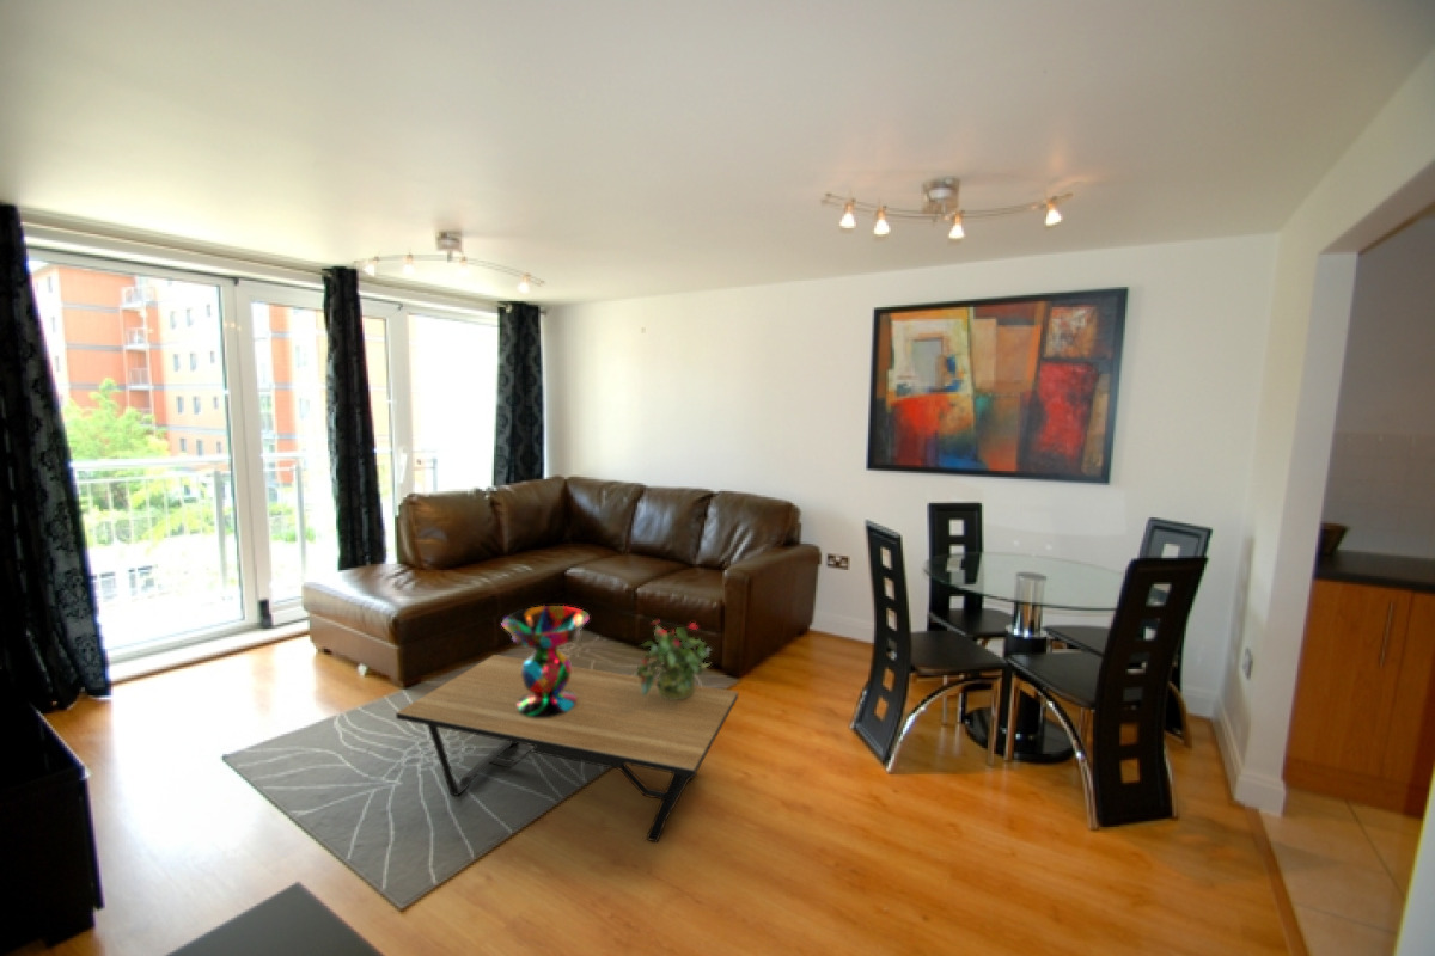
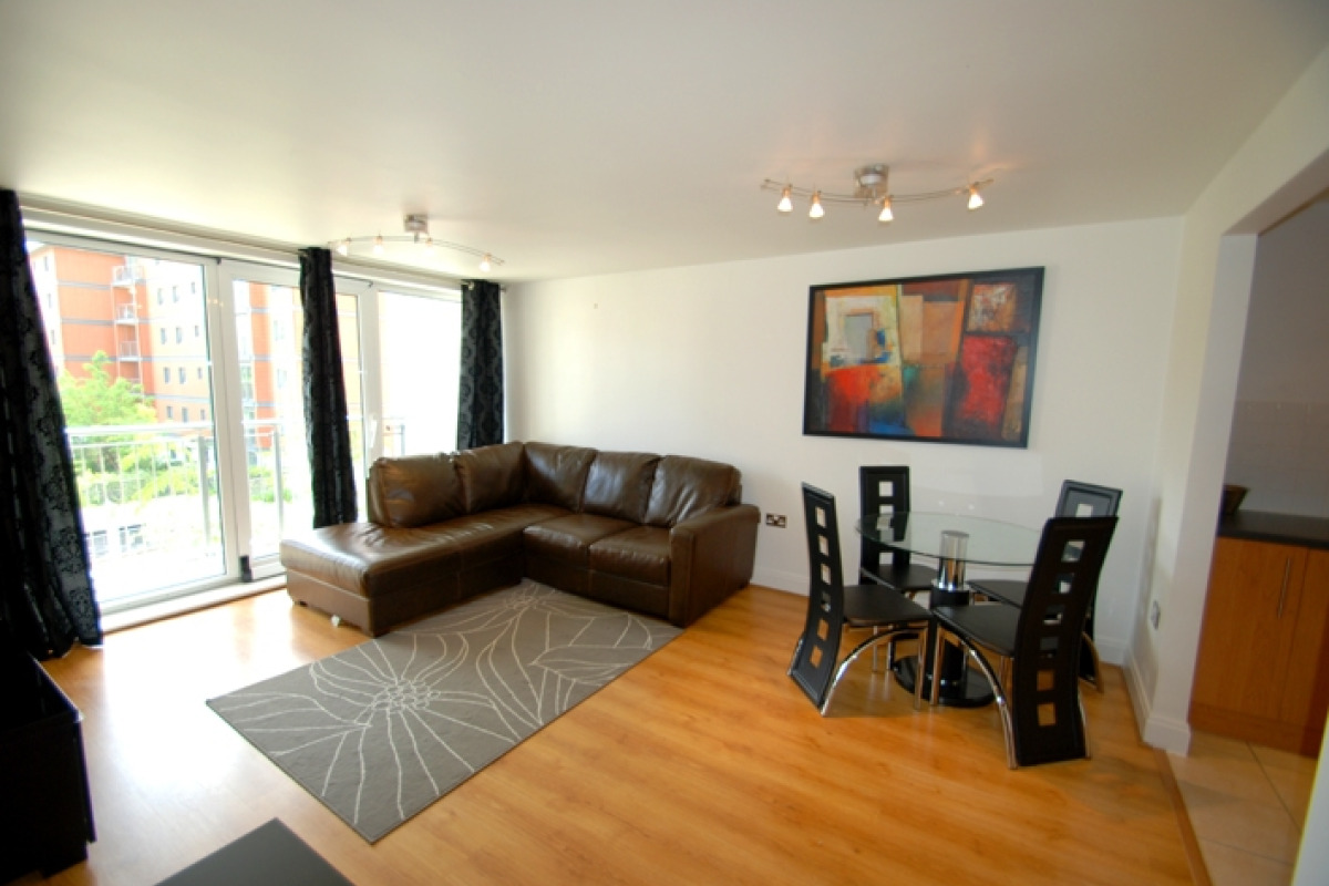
- decorative bowl (546, 663)
- potted plant (674, 661)
- coffee table (575, 741)
